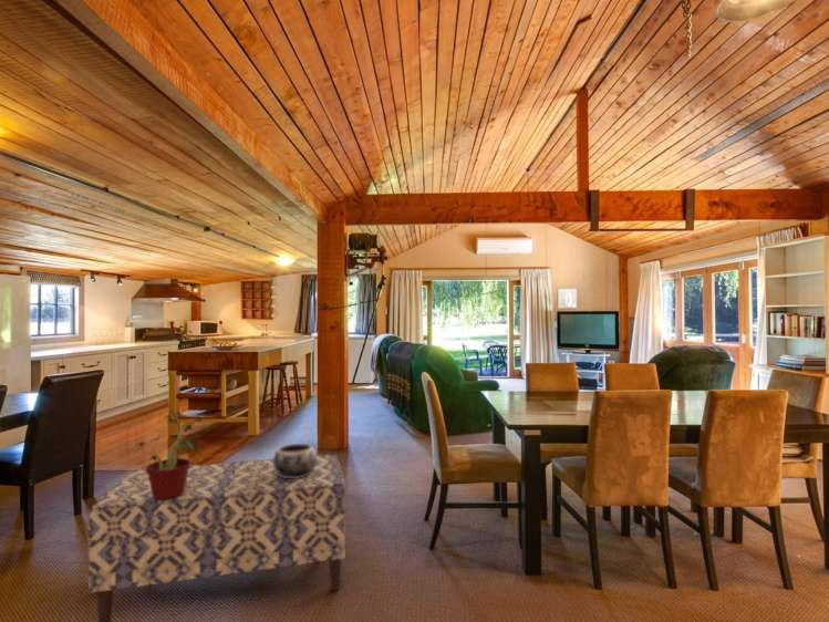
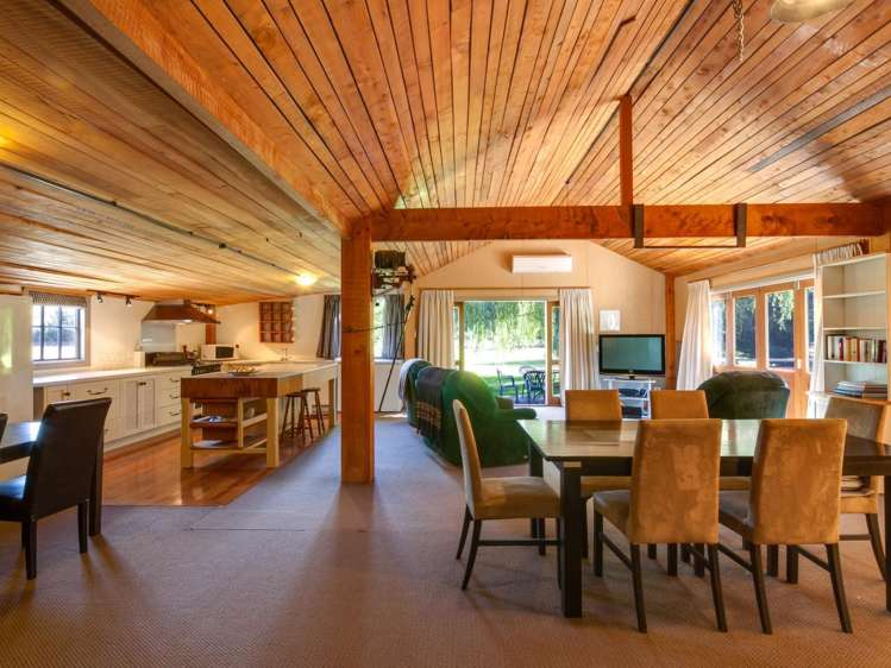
- potted plant (175, 448)
- bench (232, 528)
- decorative bowl (294, 459)
